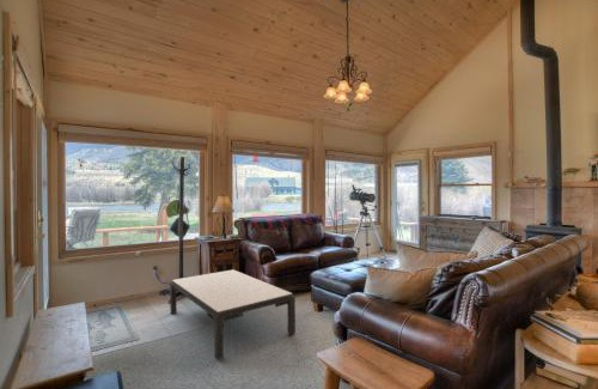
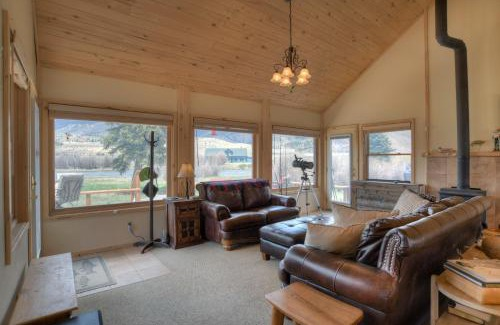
- coffee table (227, 304)
